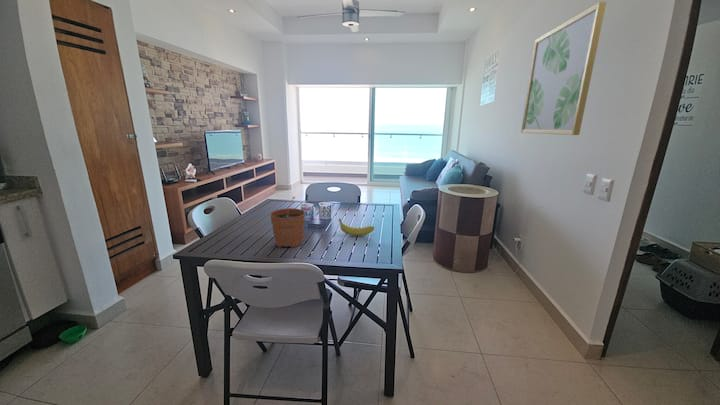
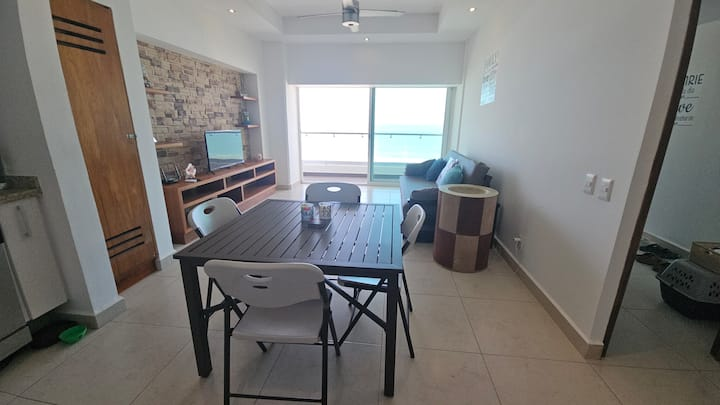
- fruit (356, 228)
- wall art (554, 81)
- plant pot (288, 220)
